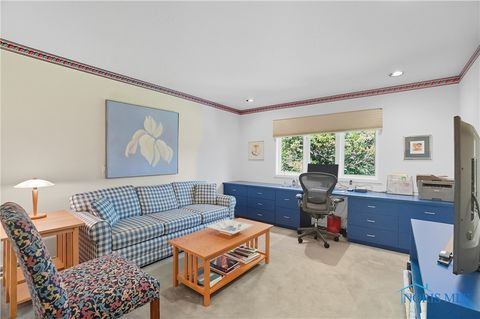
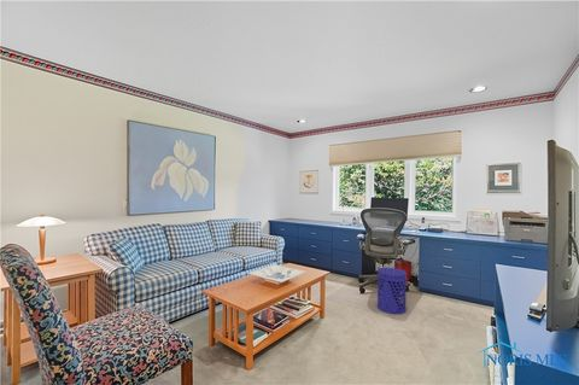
+ waste bin (391, 290)
